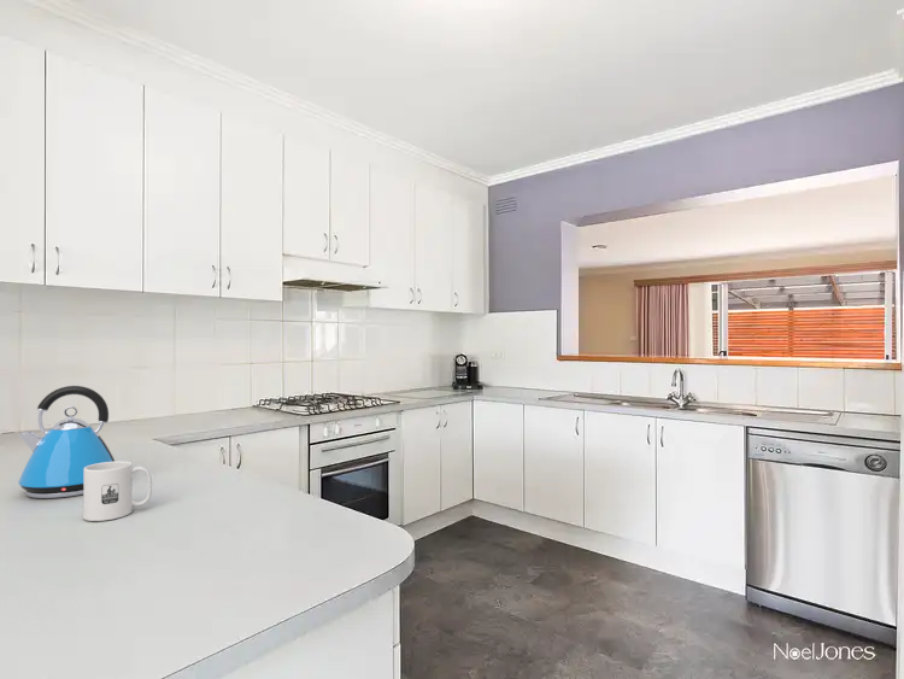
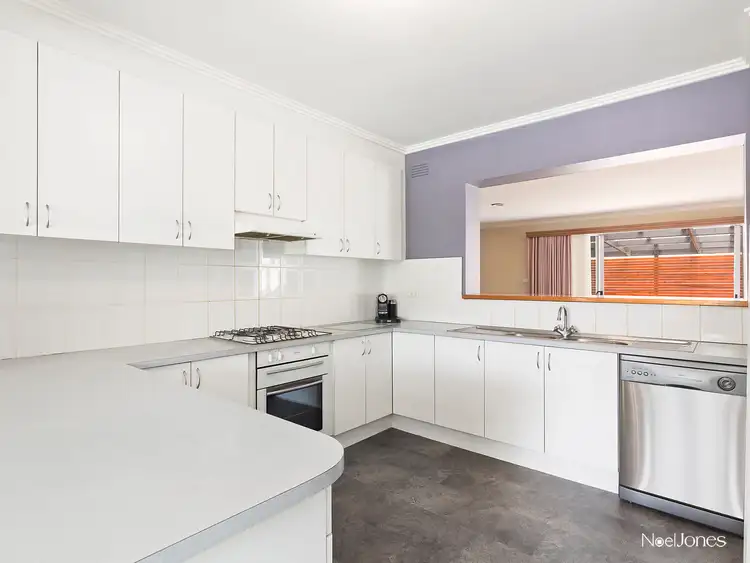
- mug (118, 488)
- kettle (74, 437)
